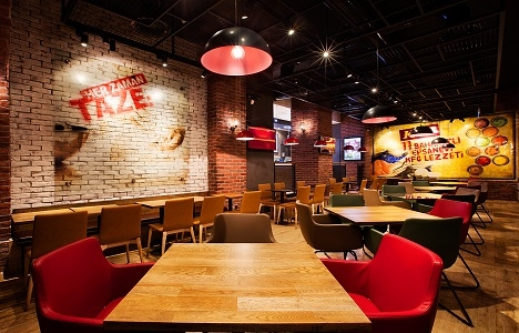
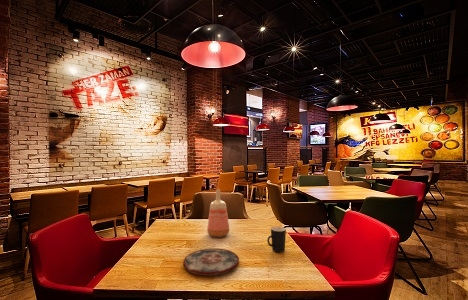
+ mug (276, 240)
+ plate (211, 260)
+ vase (218, 212)
